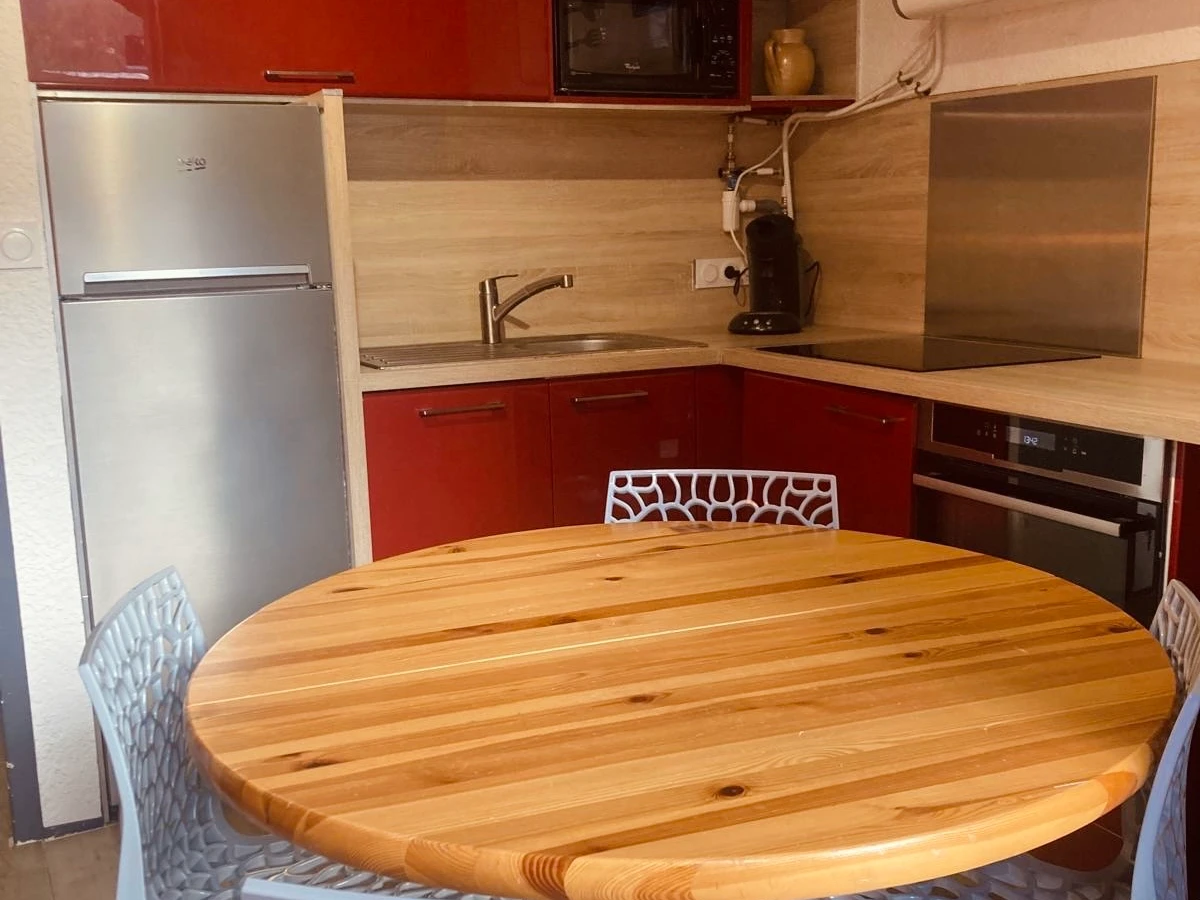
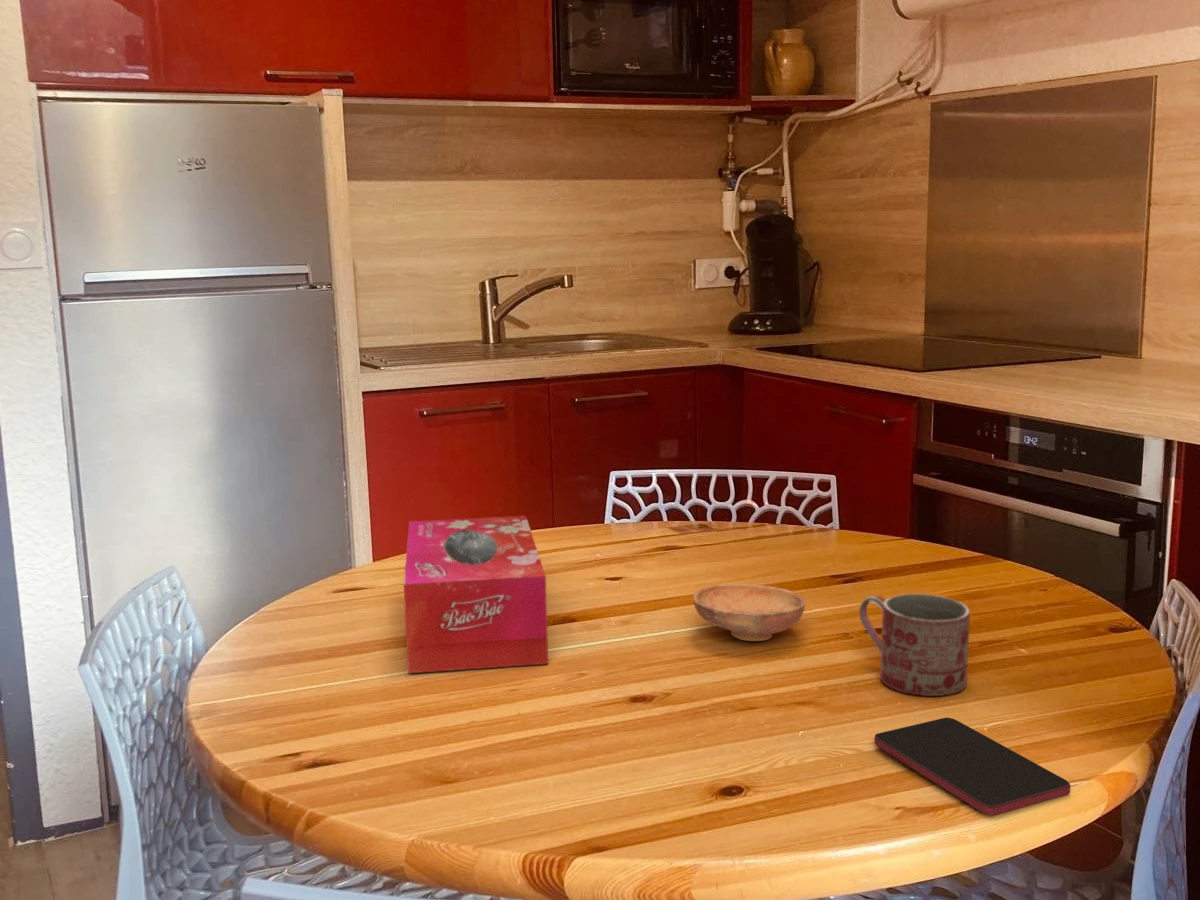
+ tissue box (472, 586)
+ smartphone (967, 762)
+ bowl (748, 615)
+ mug (914, 638)
